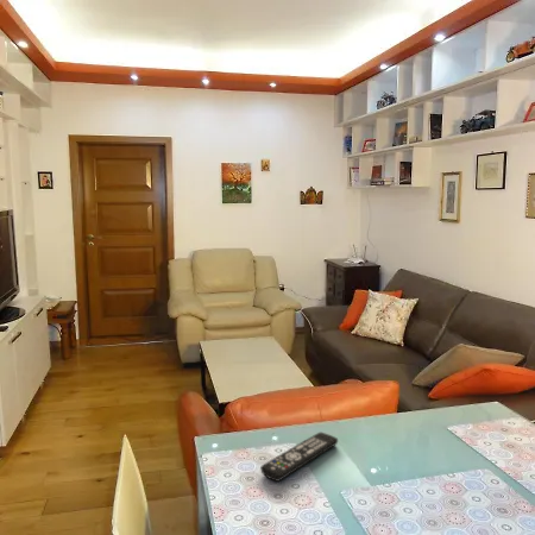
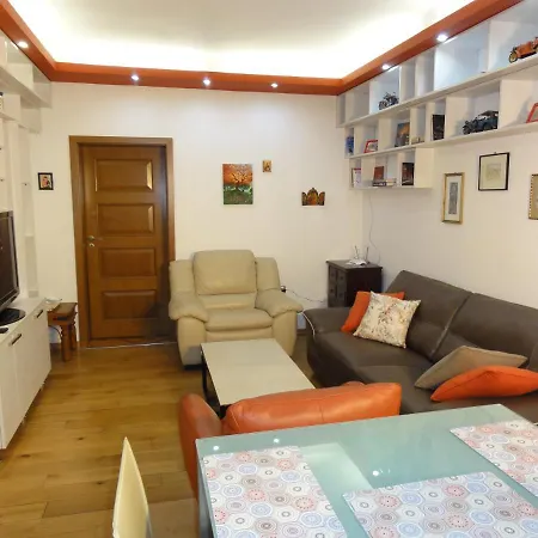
- remote control (301, 454)
